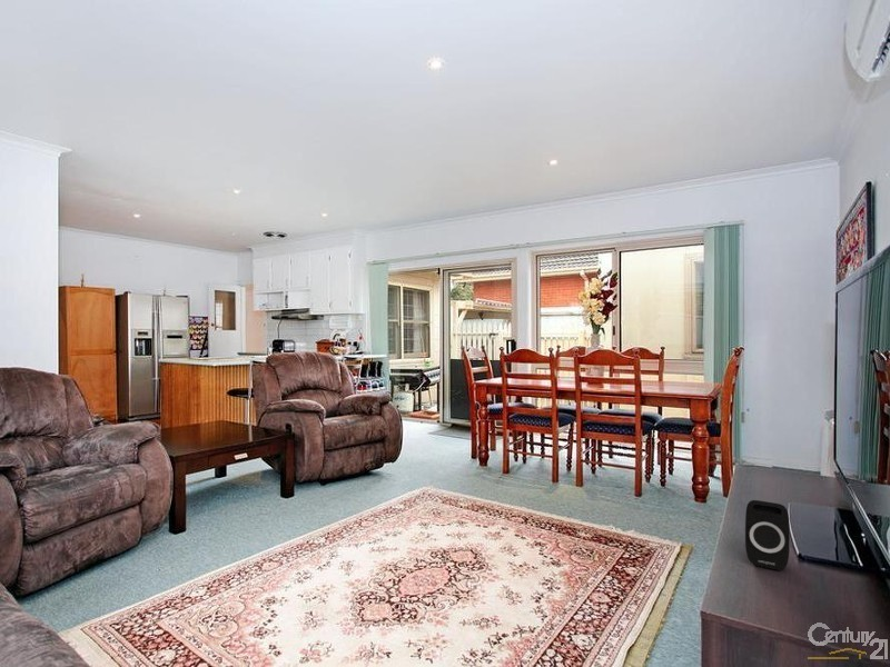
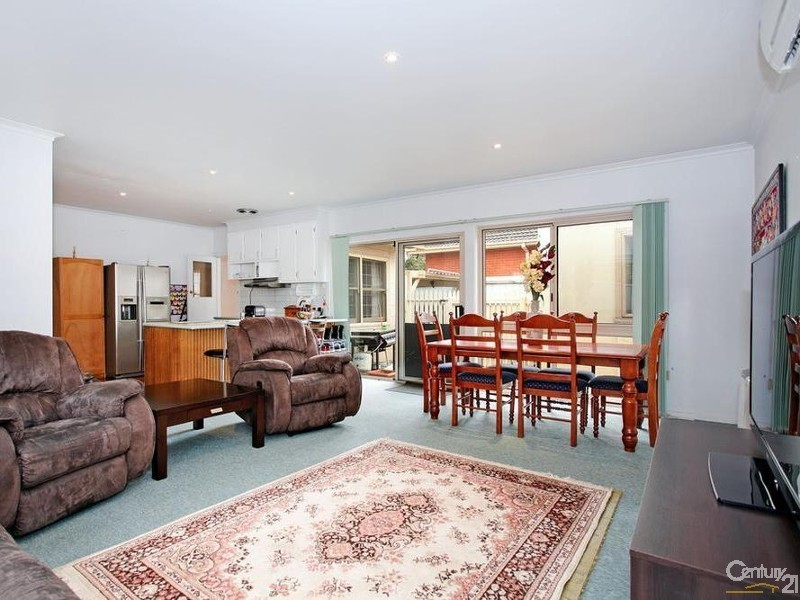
- speaker (767, 529)
